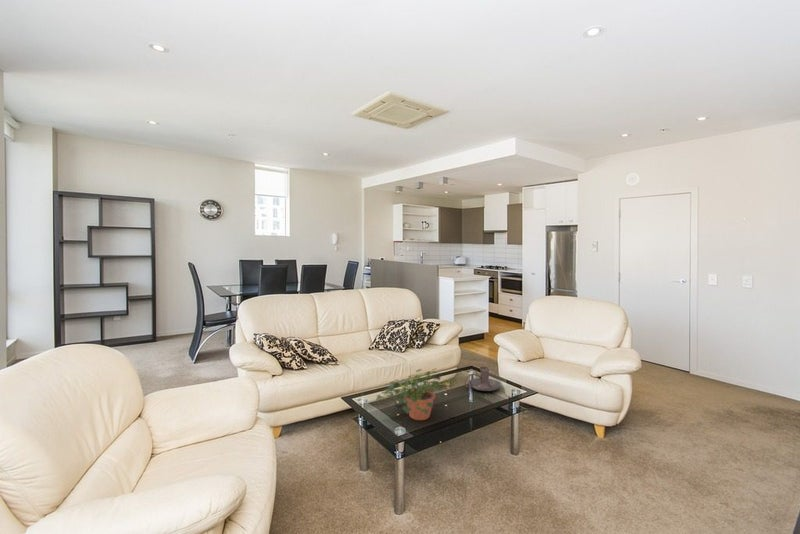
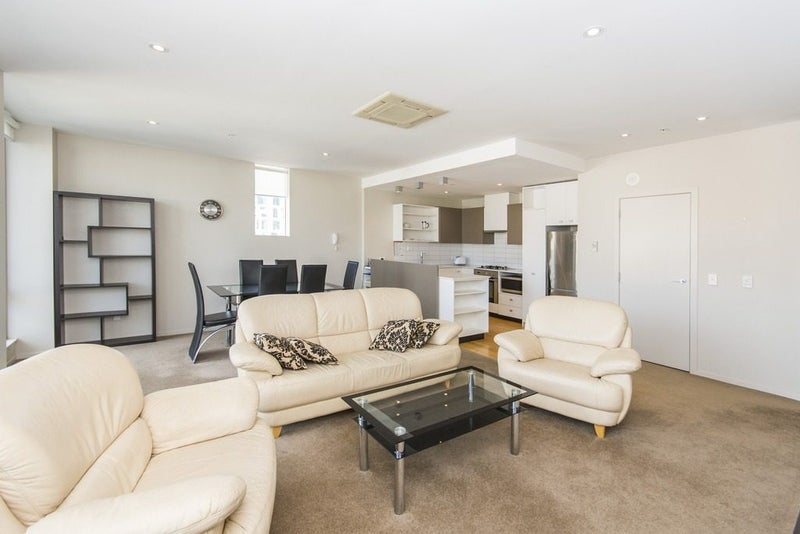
- potted plant (414, 395)
- candle holder (481, 378)
